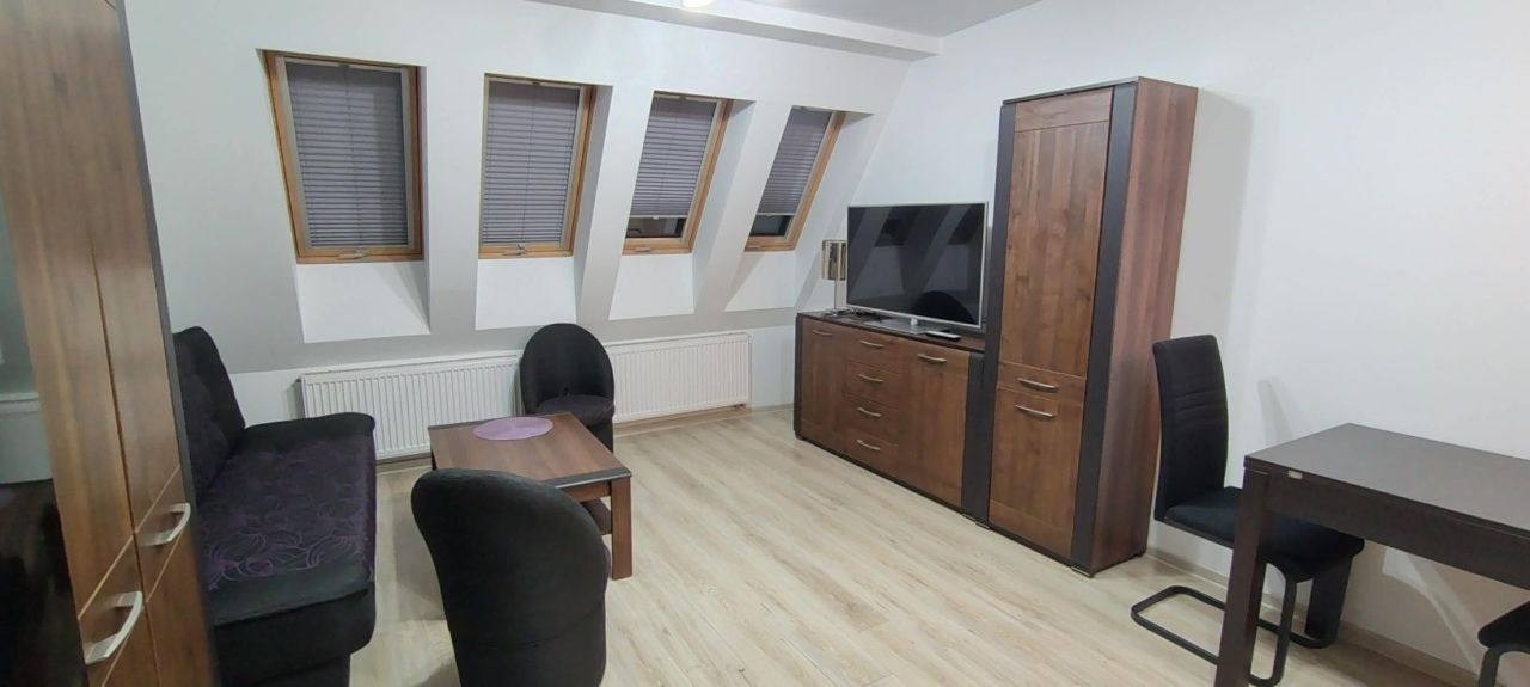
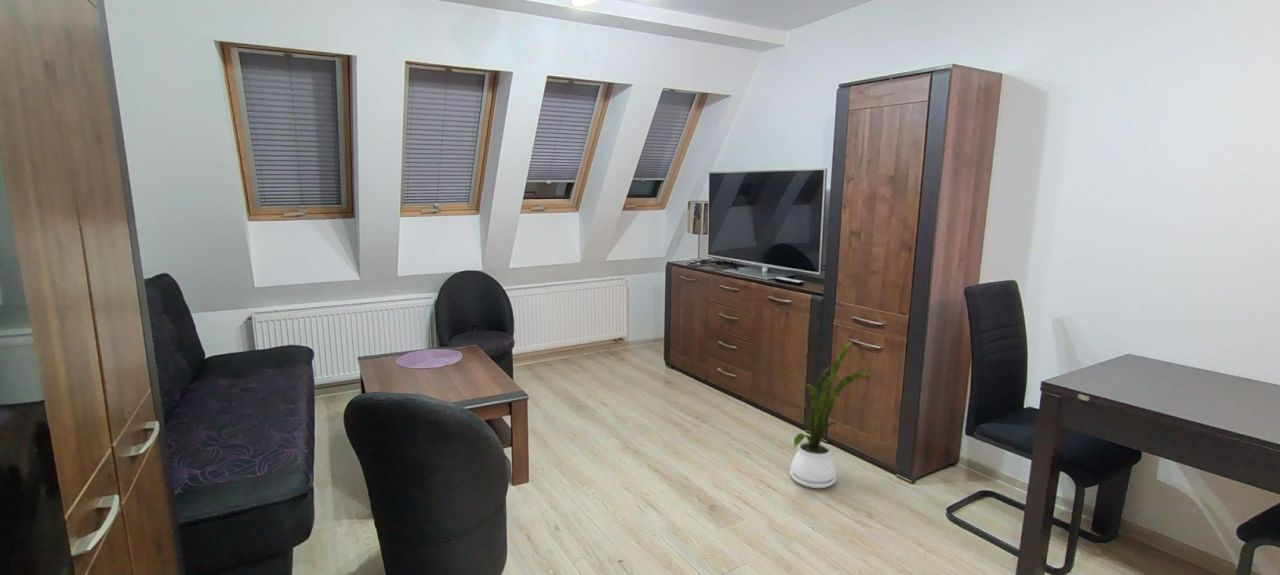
+ house plant (821, 414)
